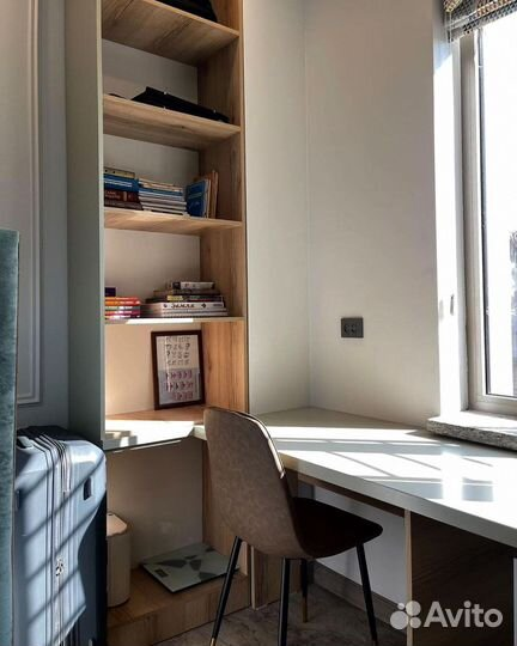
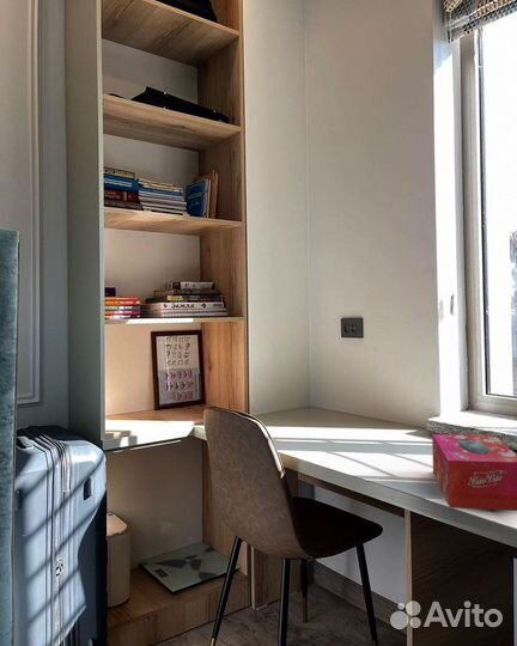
+ tissue box (474, 468)
